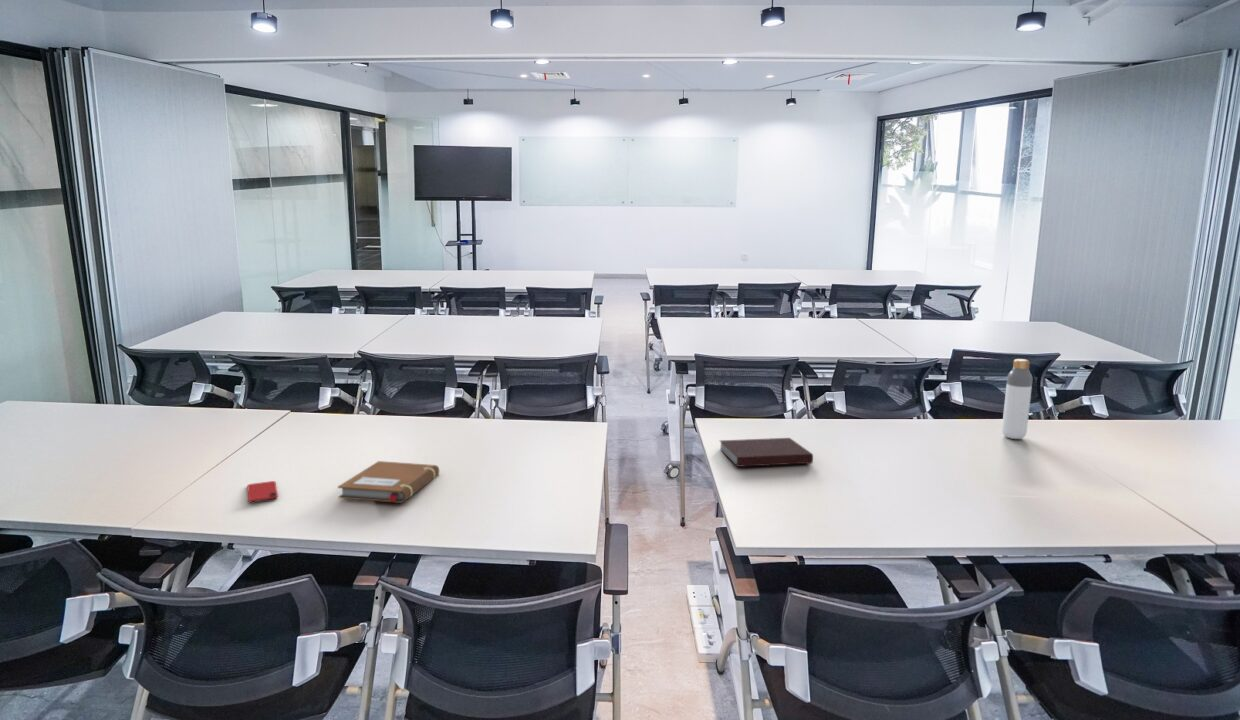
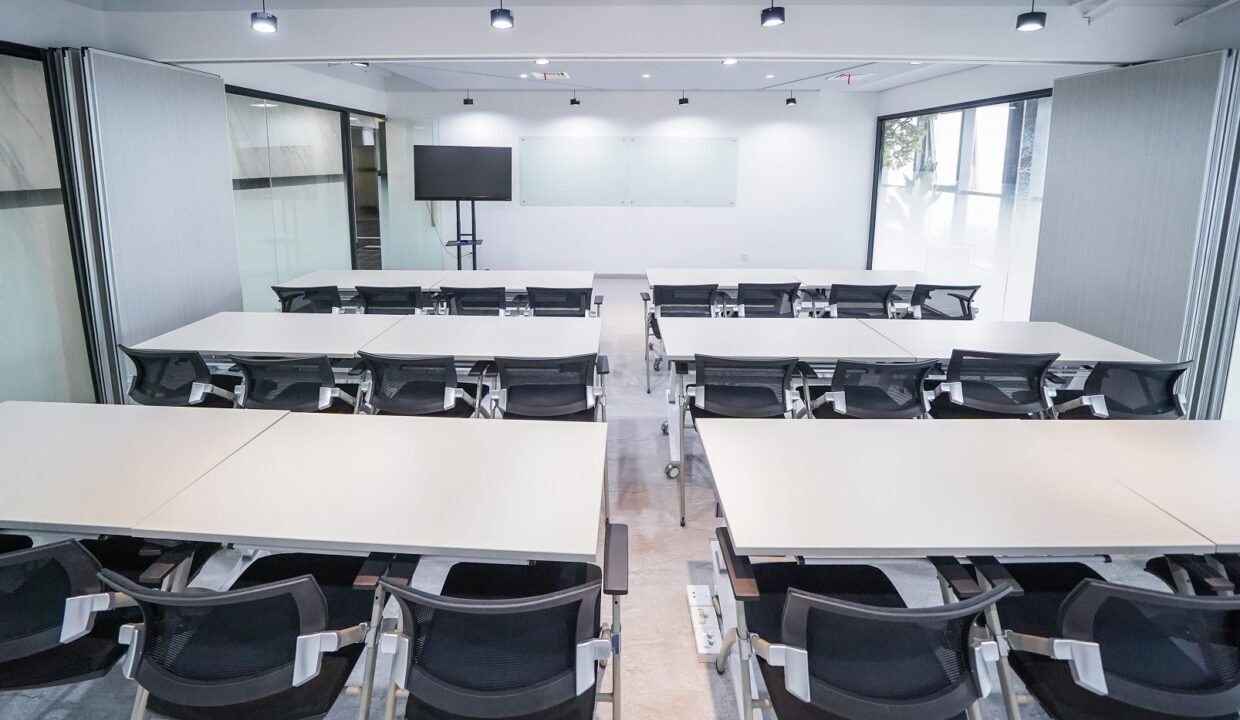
- bottle (1017, 398)
- notebook (764, 451)
- notebook (390, 481)
- smartphone (262, 491)
